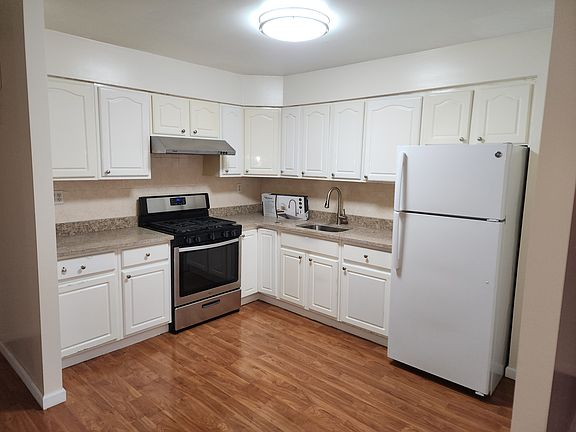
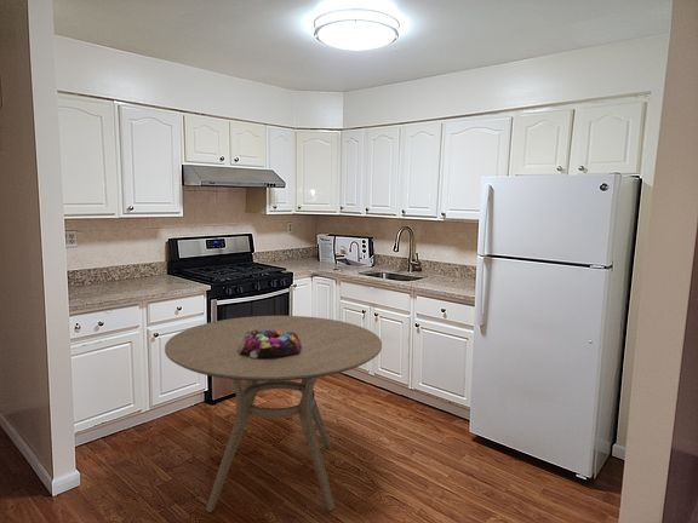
+ dining table (276, 408)
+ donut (270, 340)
